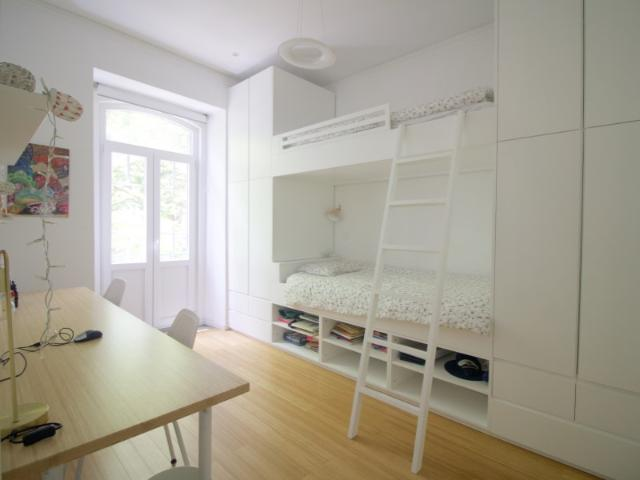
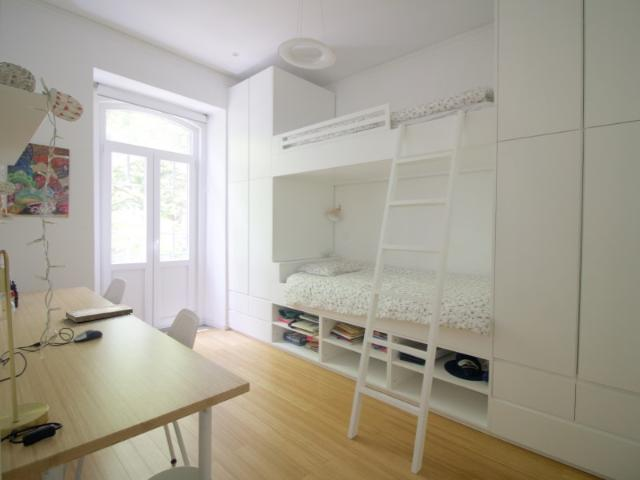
+ book (100, 312)
